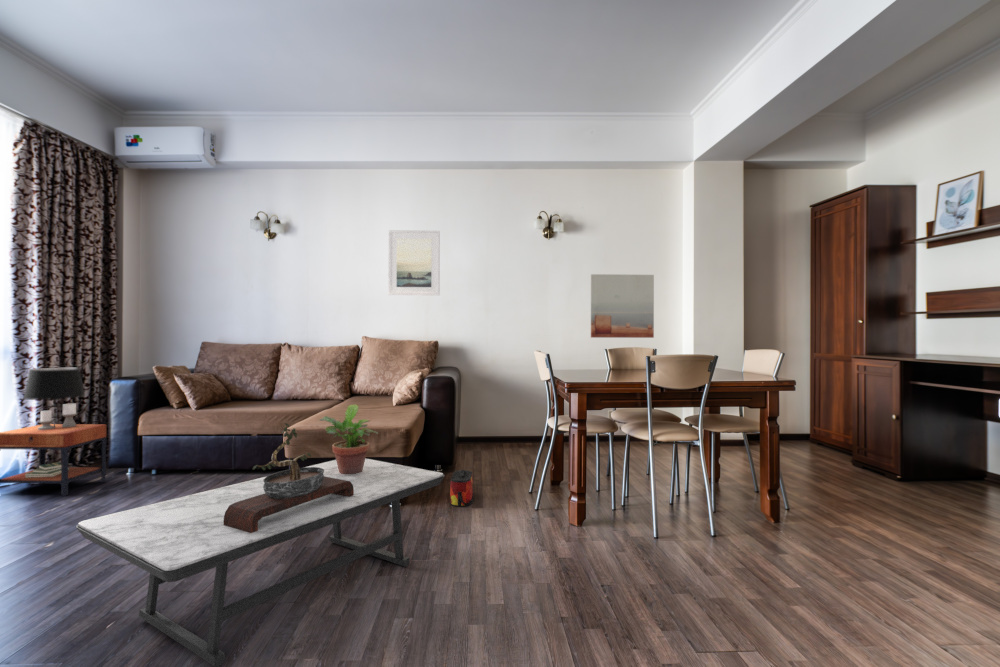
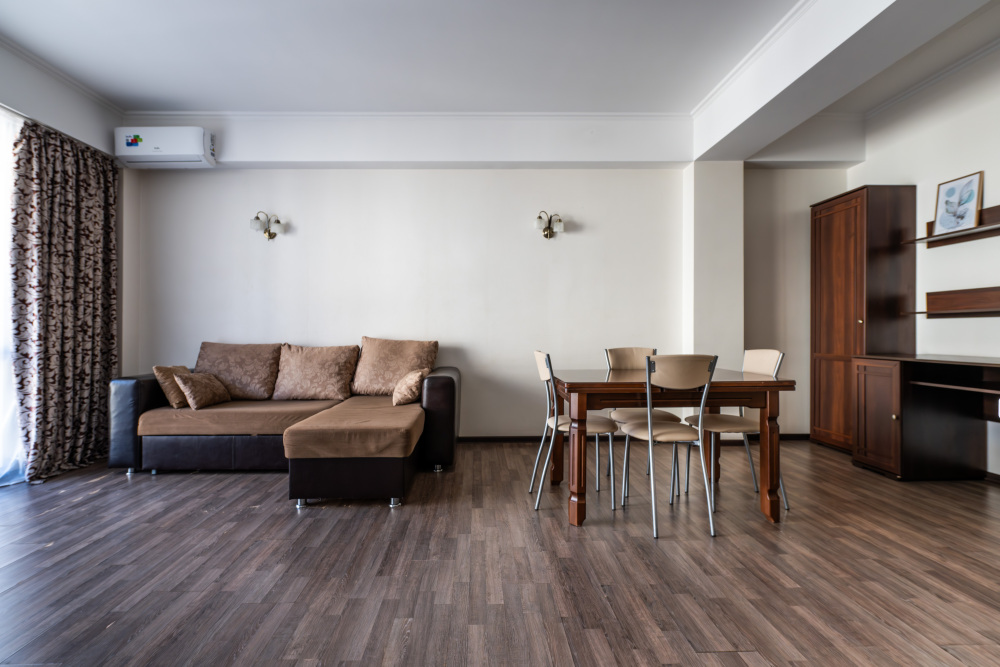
- side table (53, 446)
- coffee table (289, 539)
- wall art (622, 306)
- potted plant (350, 439)
- table lamp (54, 397)
- bag (462, 486)
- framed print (414, 262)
- bonsai tree (294, 465)
